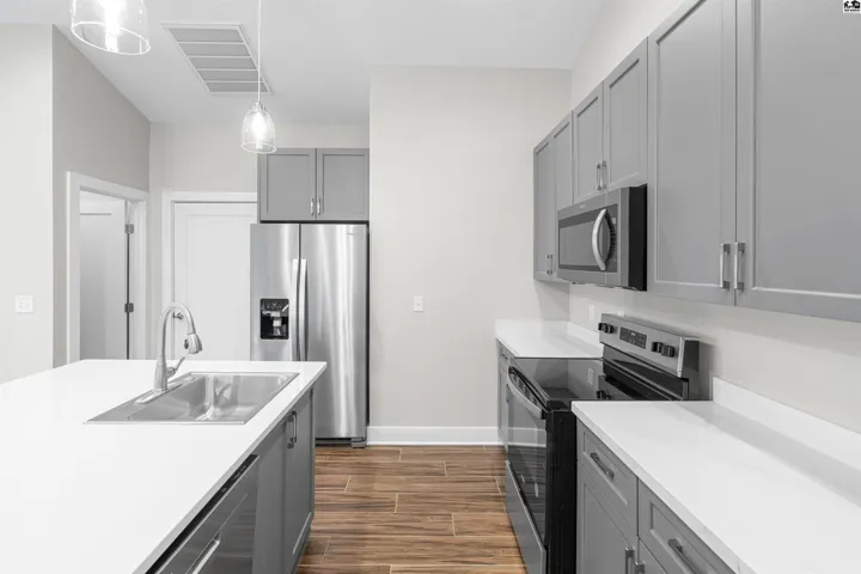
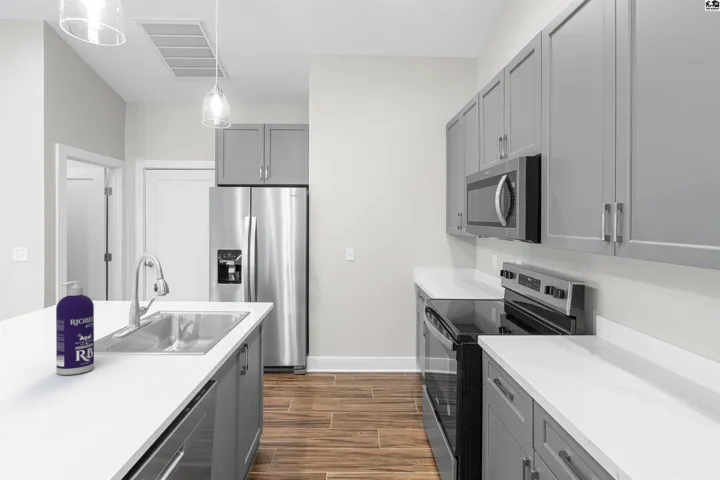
+ spray bottle (75, 325)
